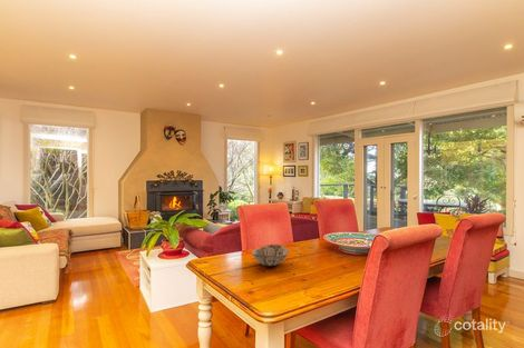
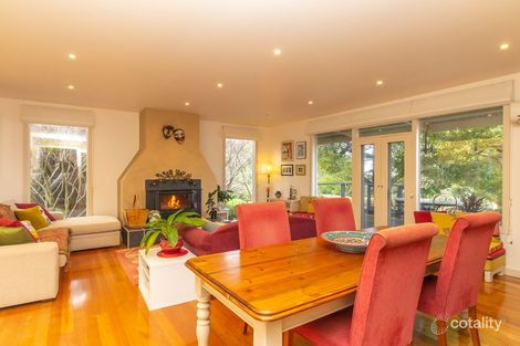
- decorative bowl (270, 256)
